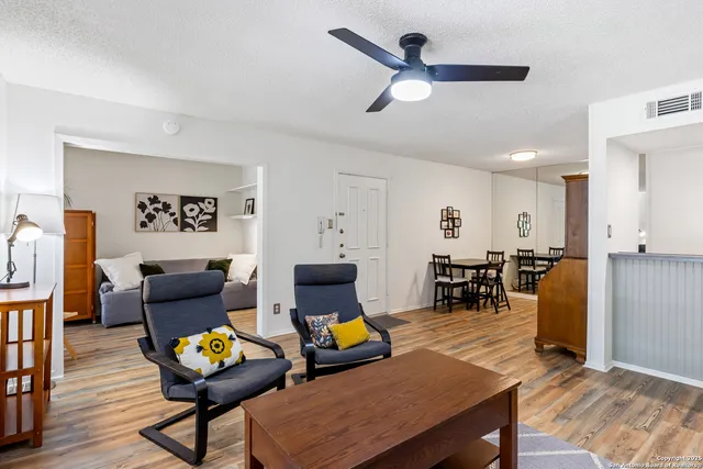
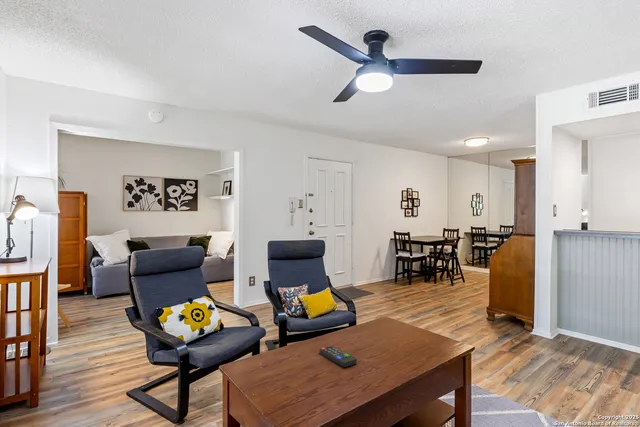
+ remote control (337, 355)
